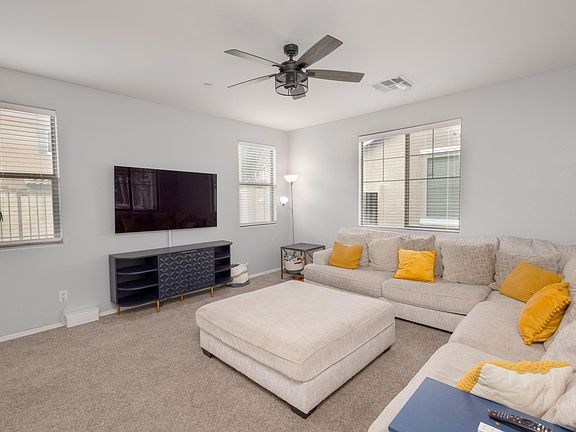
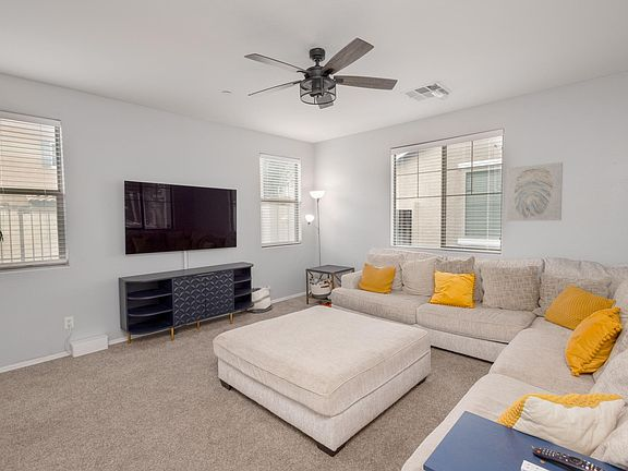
+ wall art (533, 193)
